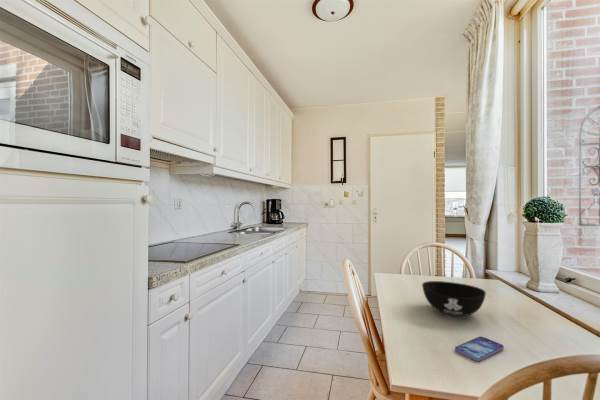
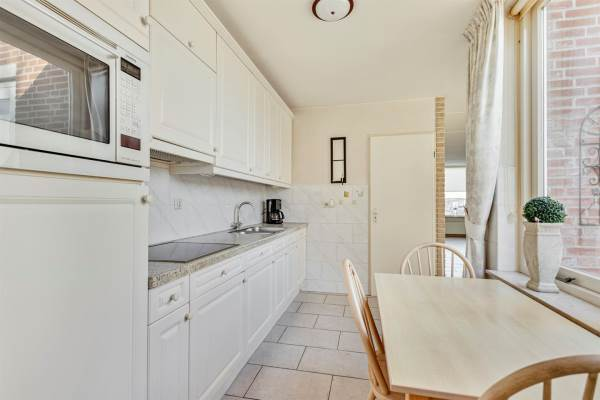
- smartphone (479, 347)
- bowl (452, 299)
